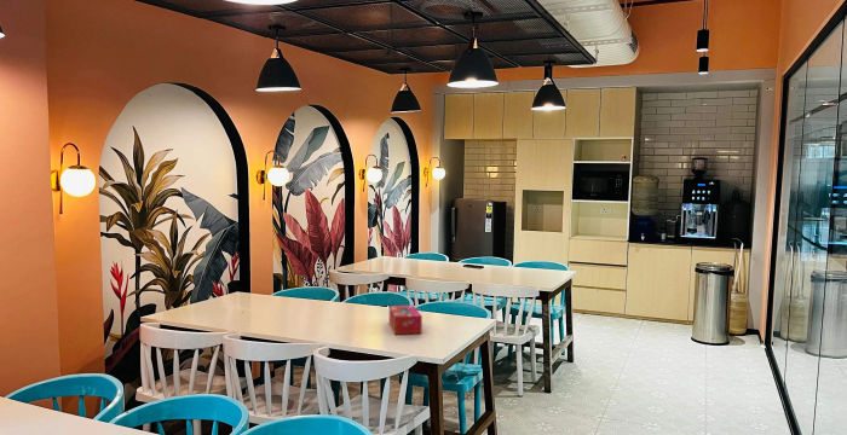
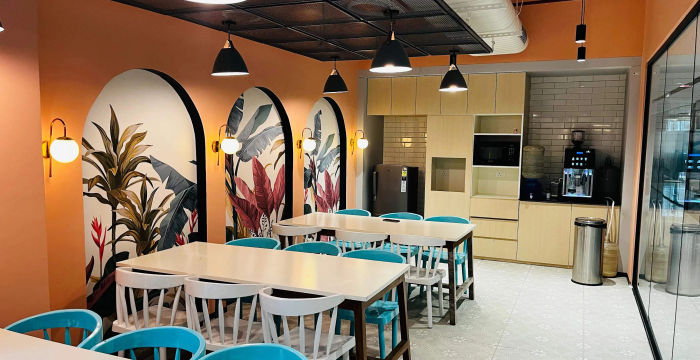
- tissue box (404, 319)
